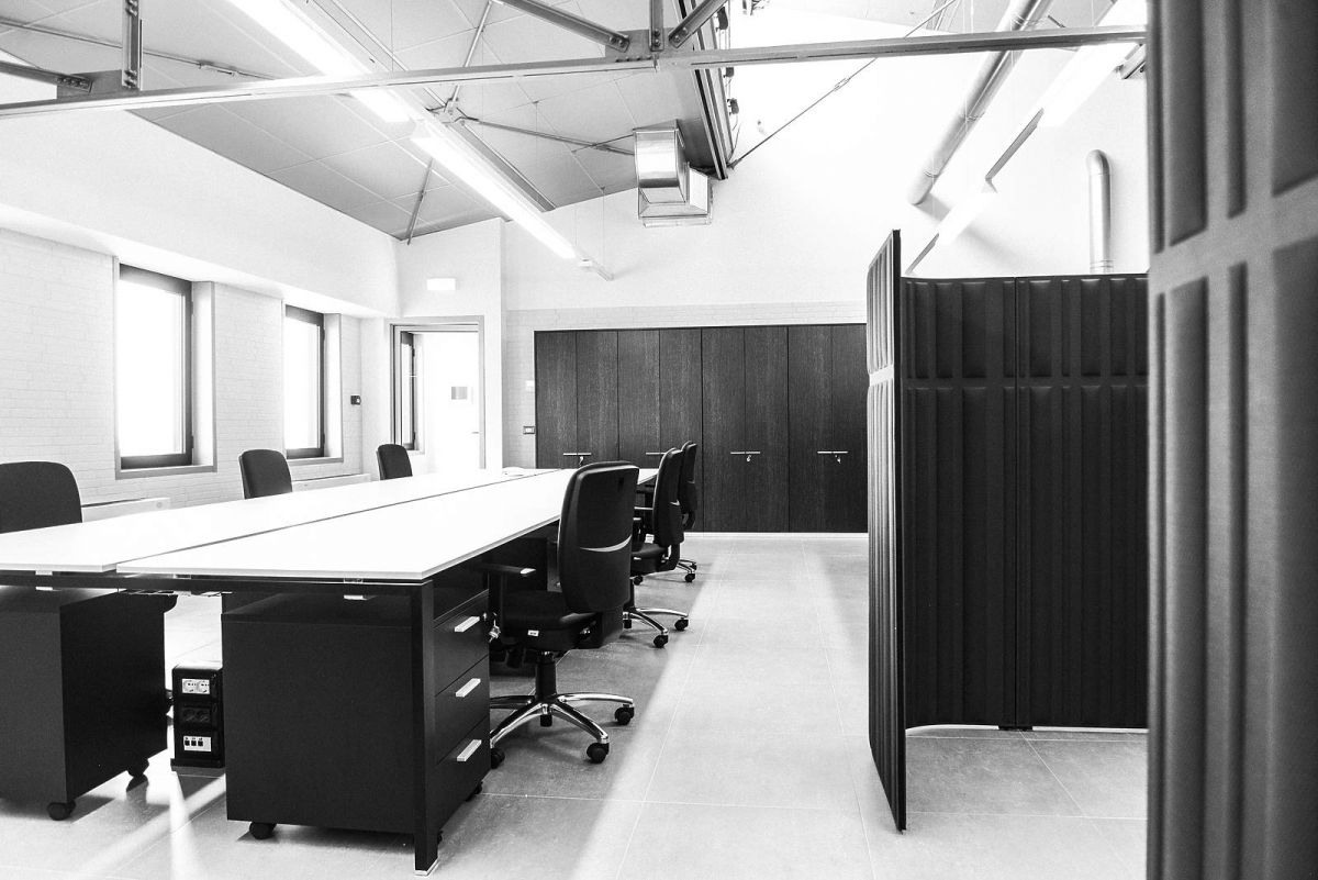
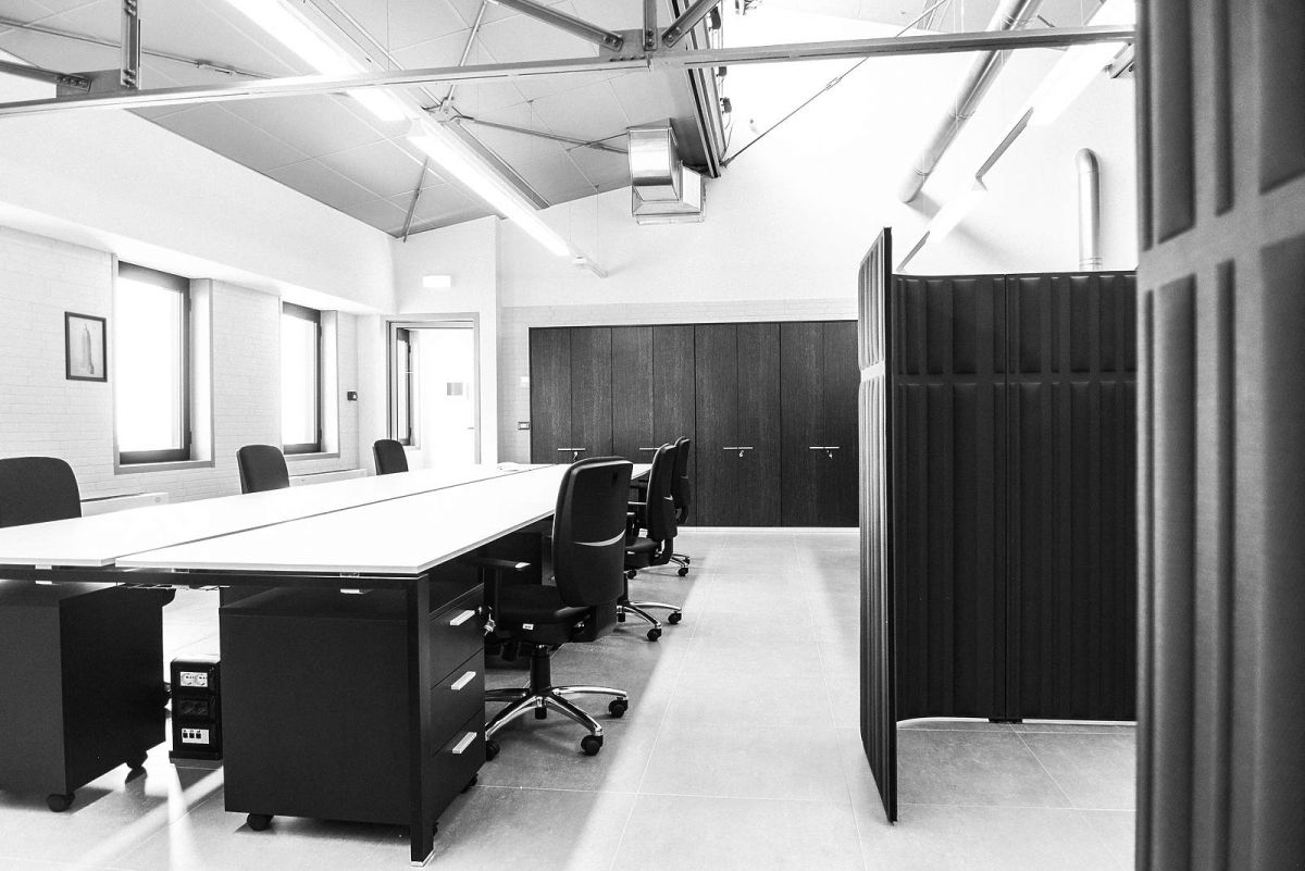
+ wall art (86, 348)
